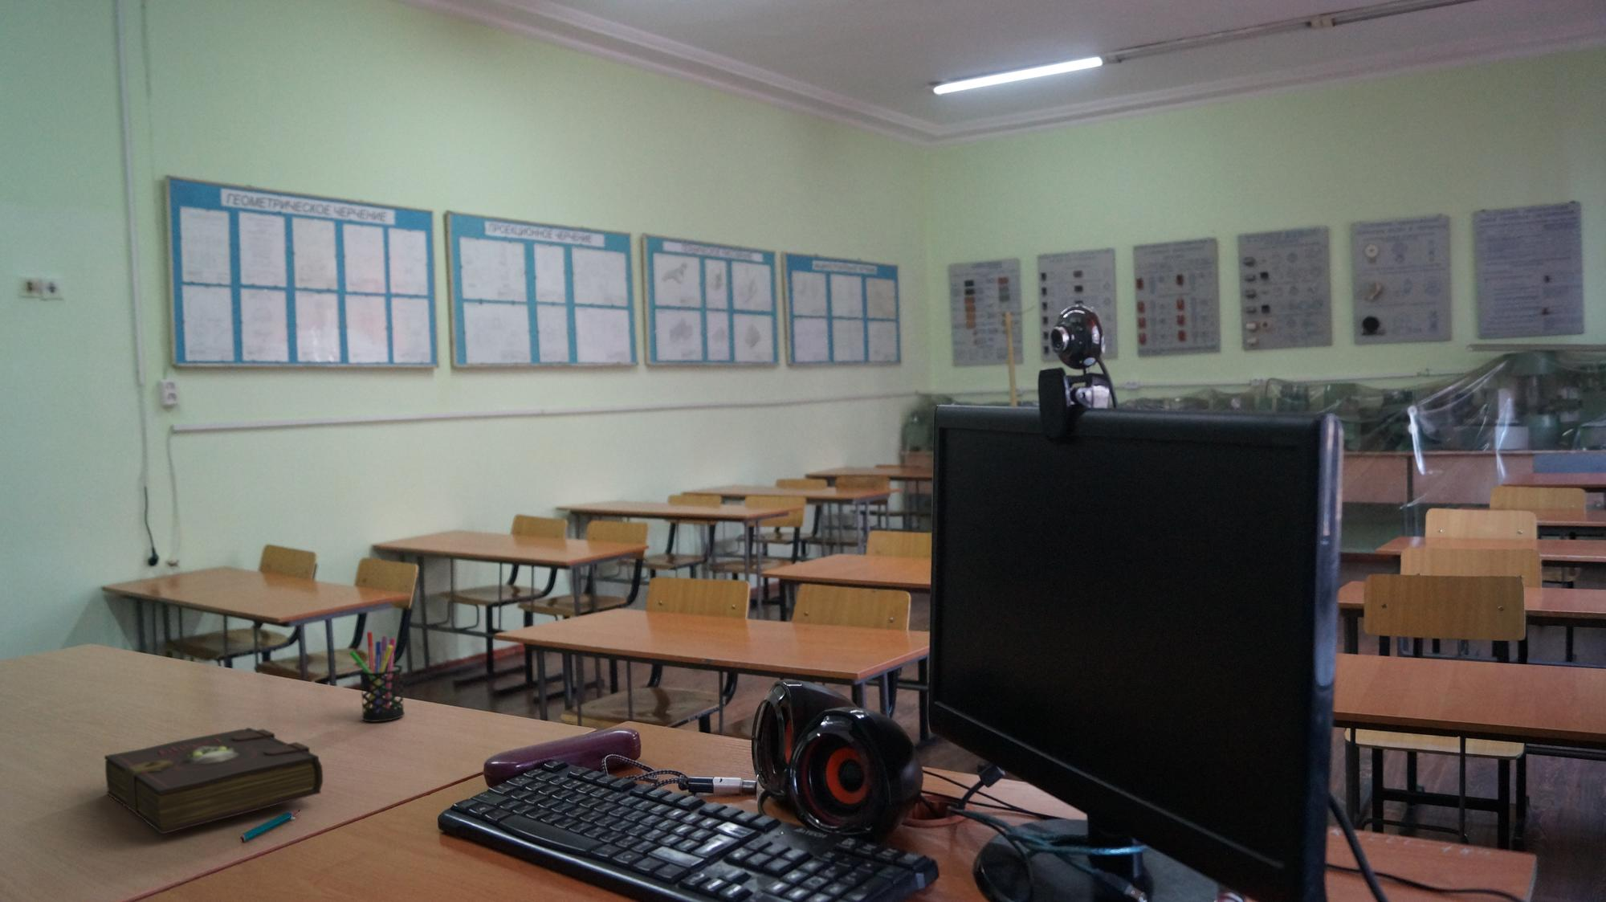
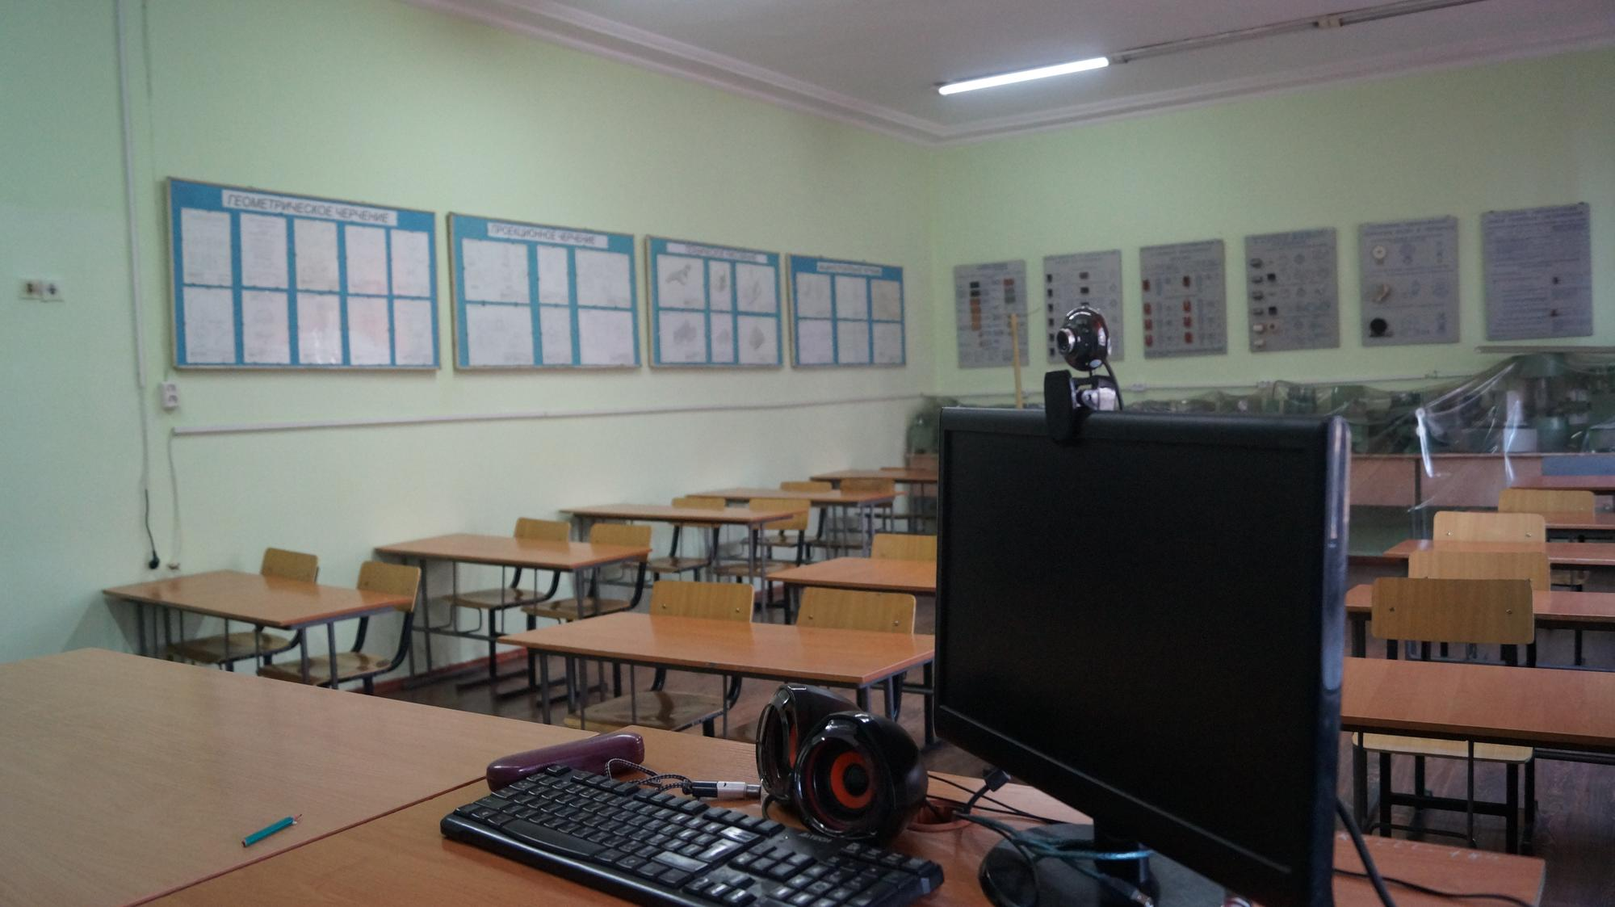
- pen holder (376, 676)
- book (208, 770)
